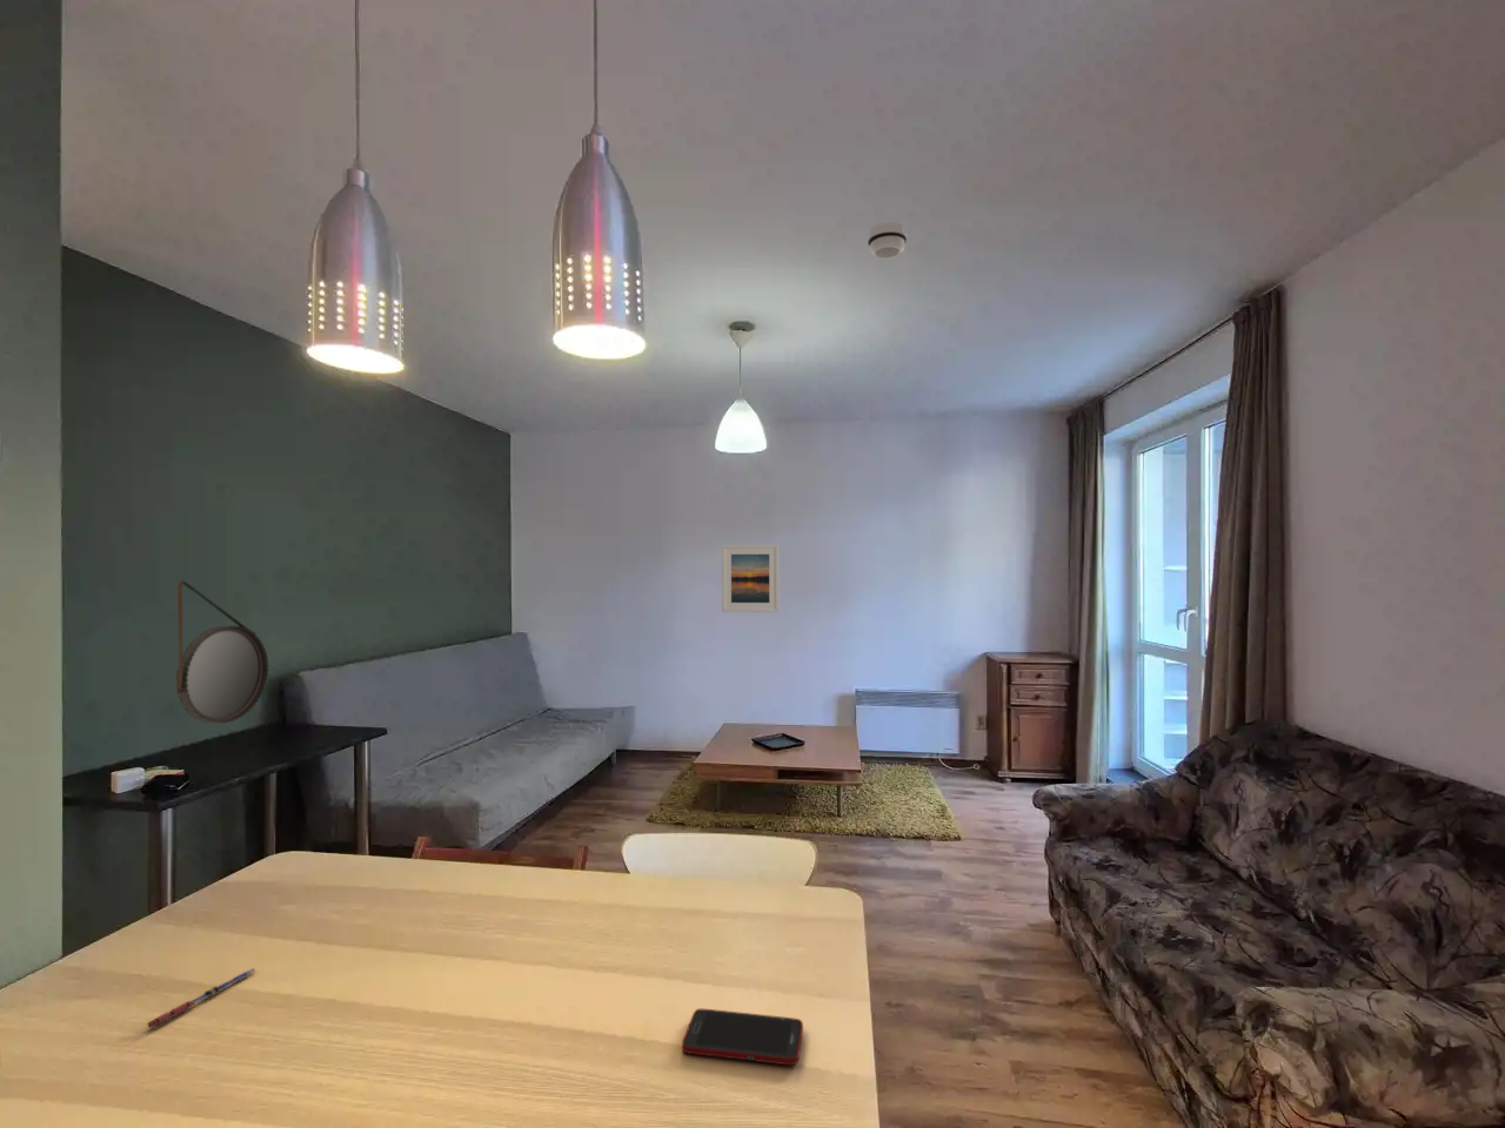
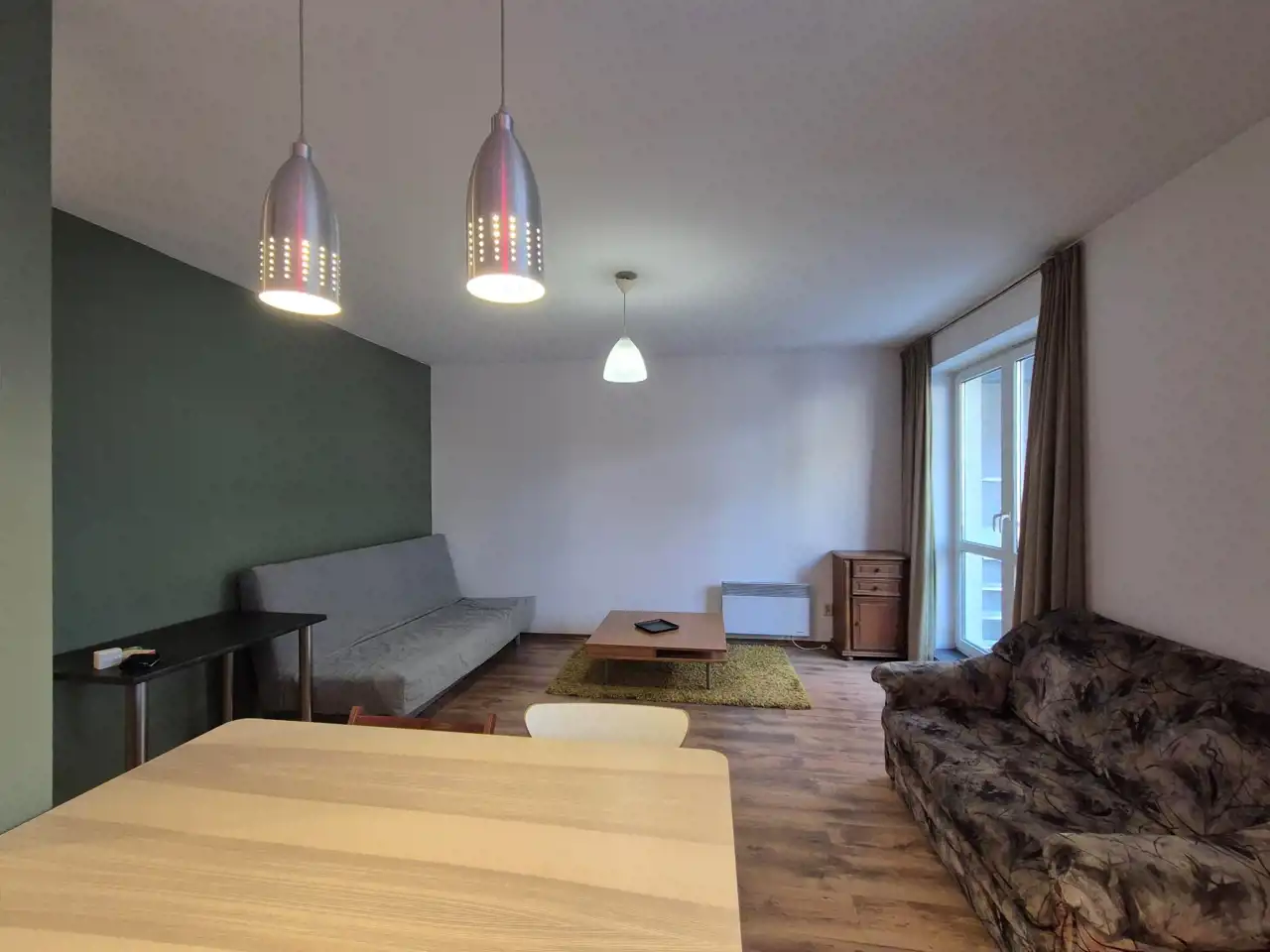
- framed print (750, 578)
- pen (205, 994)
- cell phone (743, 1036)
- home mirror (224, 650)
- smoke detector (886, 241)
